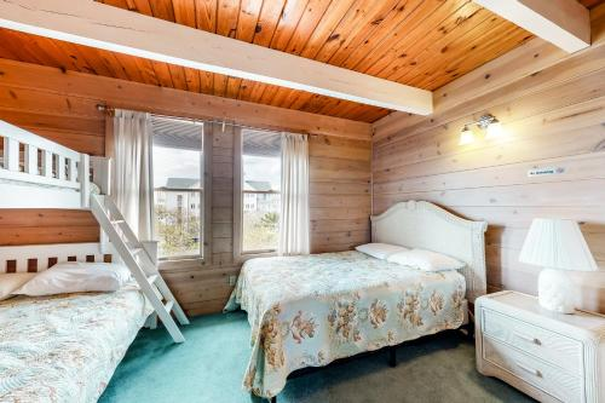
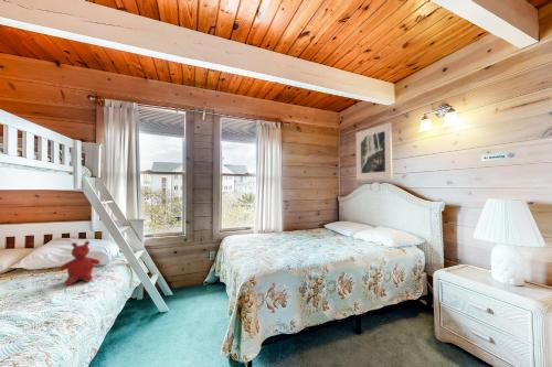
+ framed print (372, 153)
+ teddy bear (79, 261)
